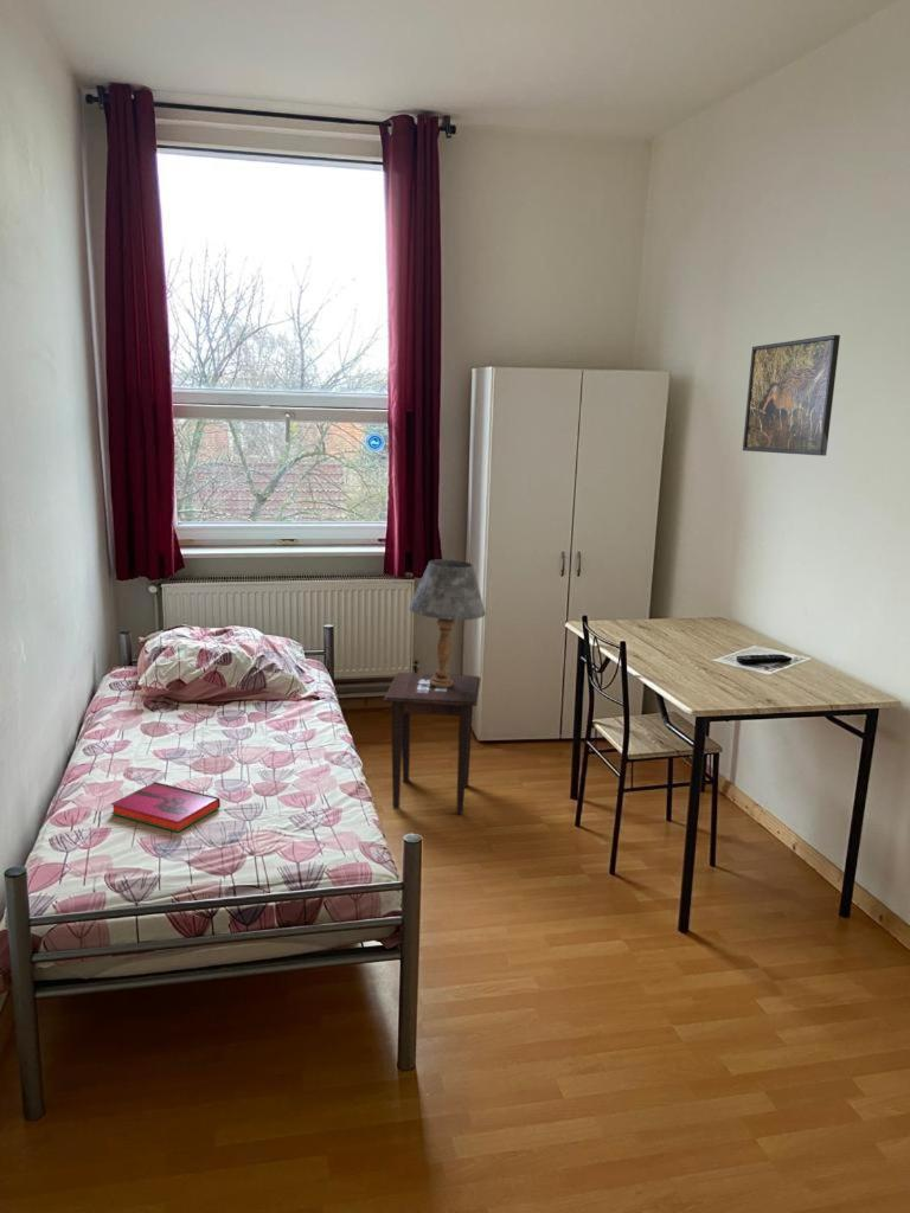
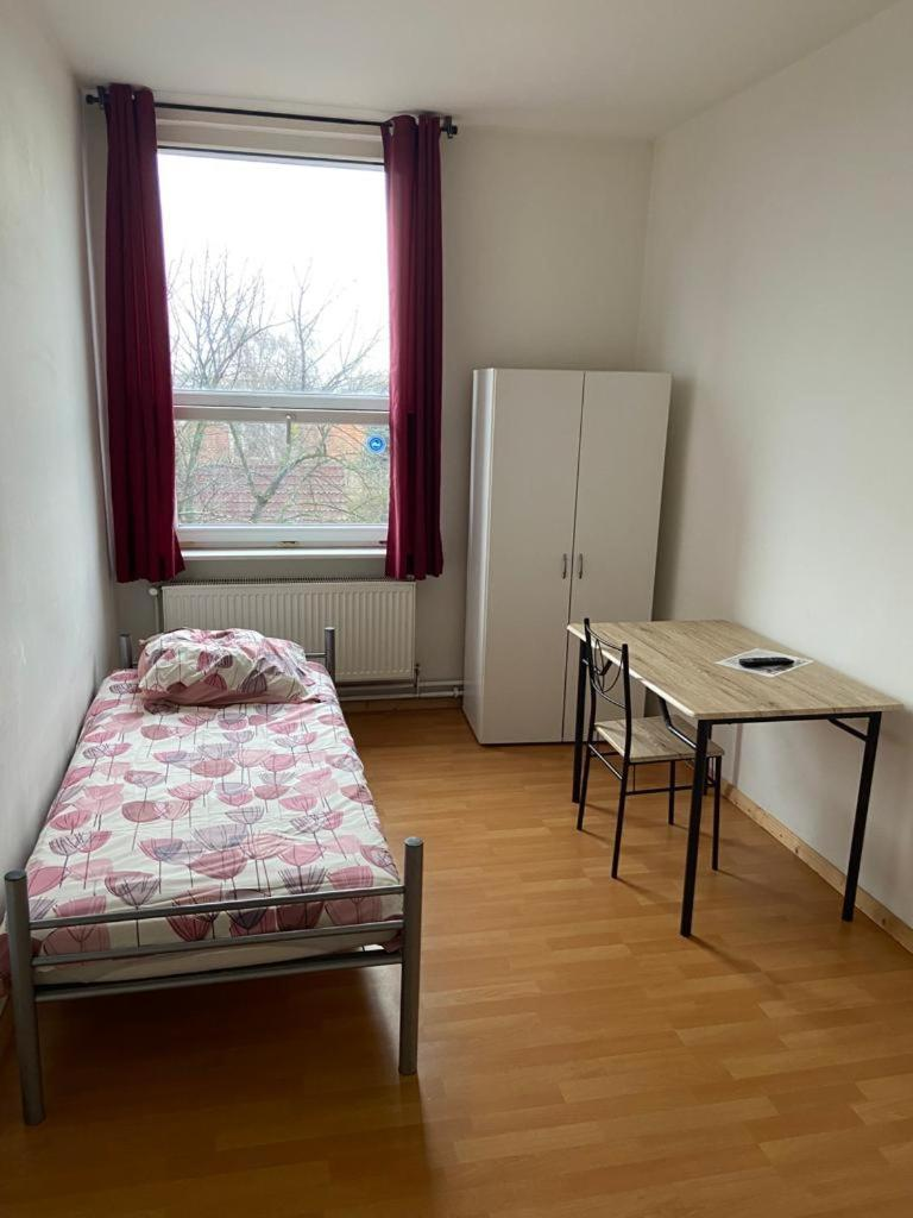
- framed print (787, 397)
- side table (409, 739)
- table lamp (442, 624)
- hardback book (166, 806)
